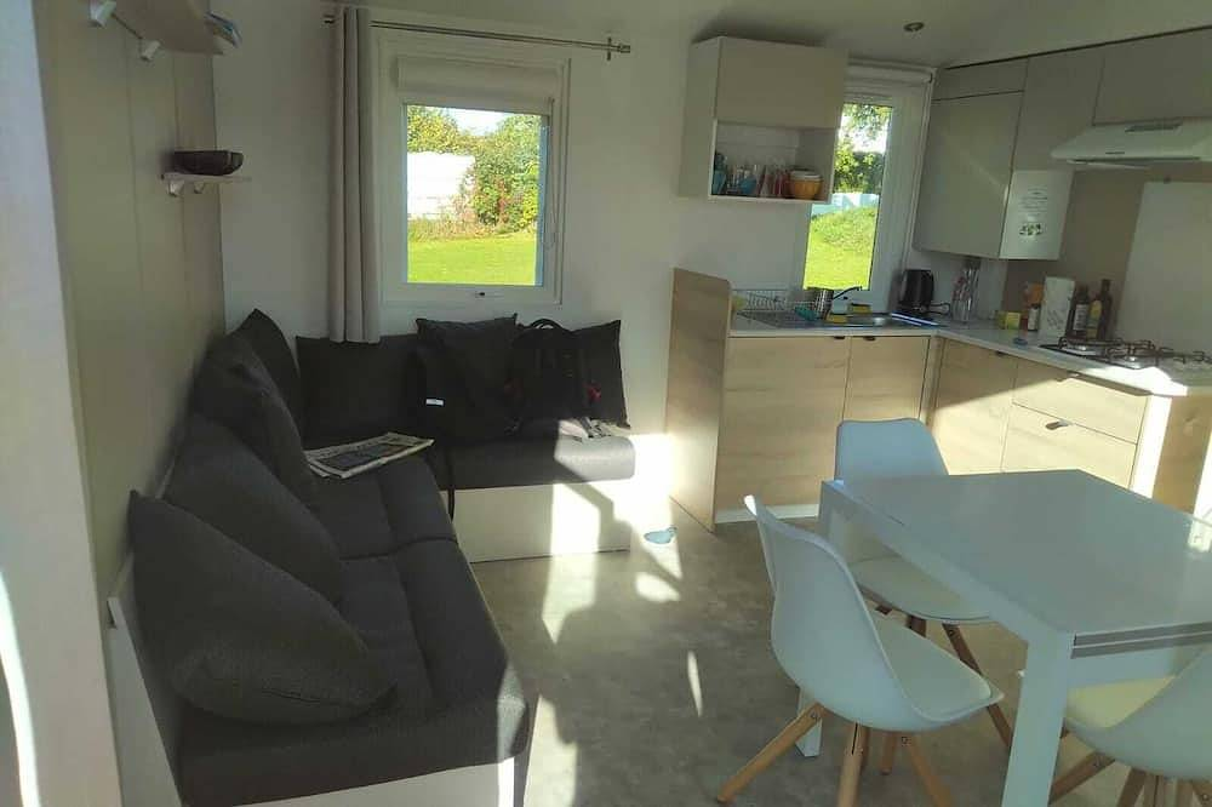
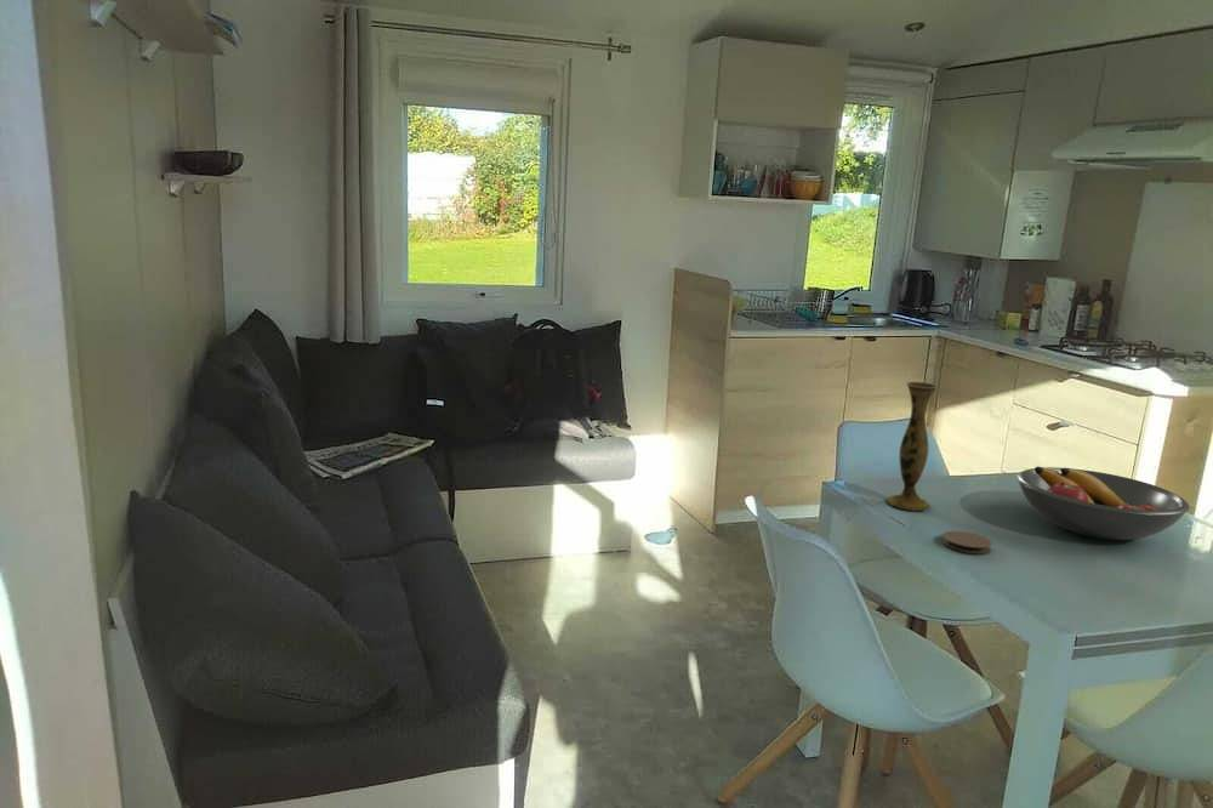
+ coaster (966, 541)
+ fruit bowl (1097, 502)
+ vase (916, 444)
